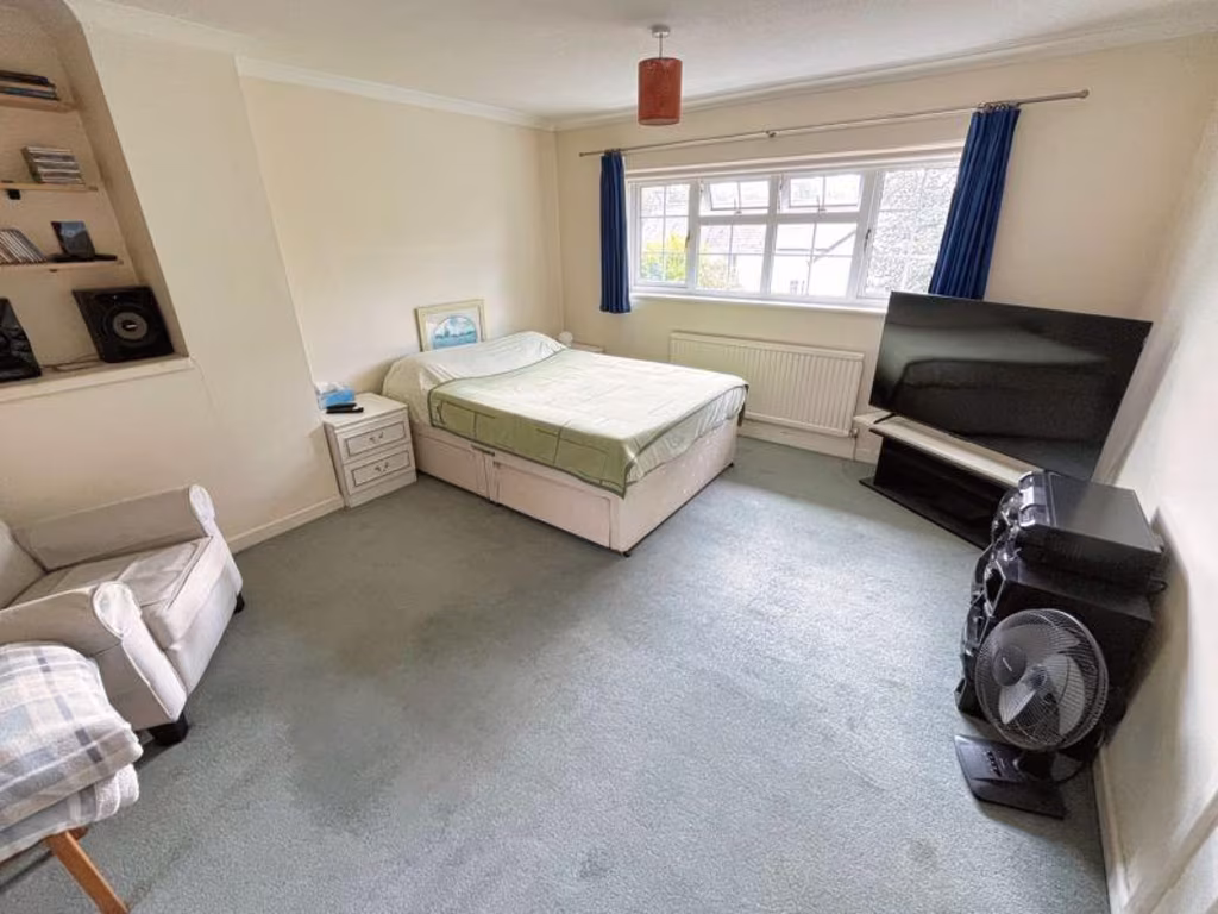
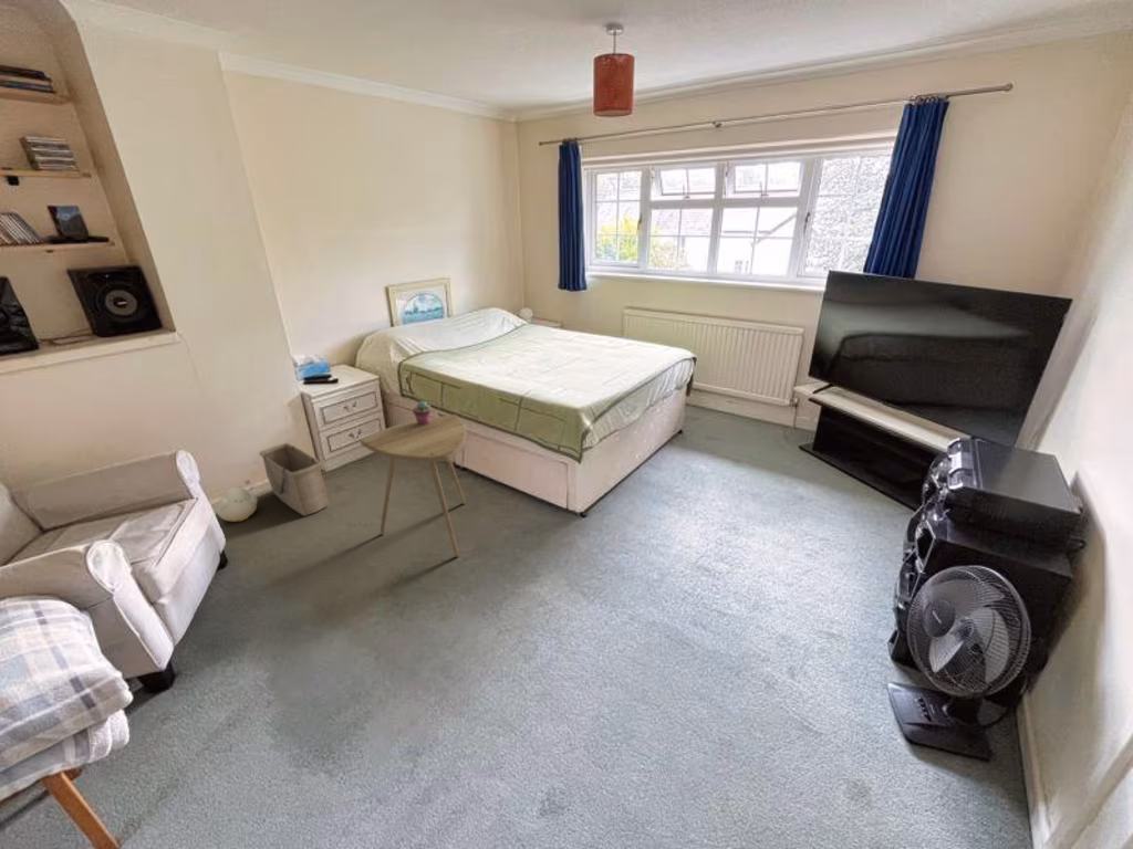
+ basket (294, 479)
+ side table (434, 481)
+ plush toy (236, 500)
+ potted succulent (422, 411)
